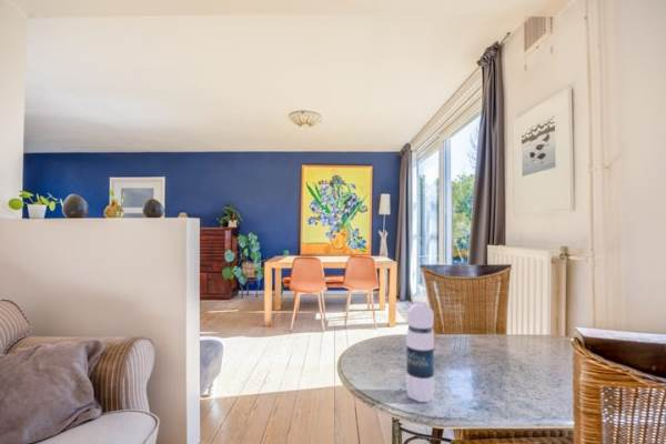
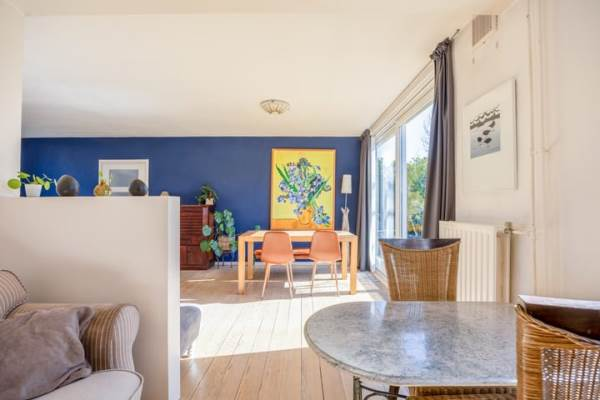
- water bottle (420, 346)
